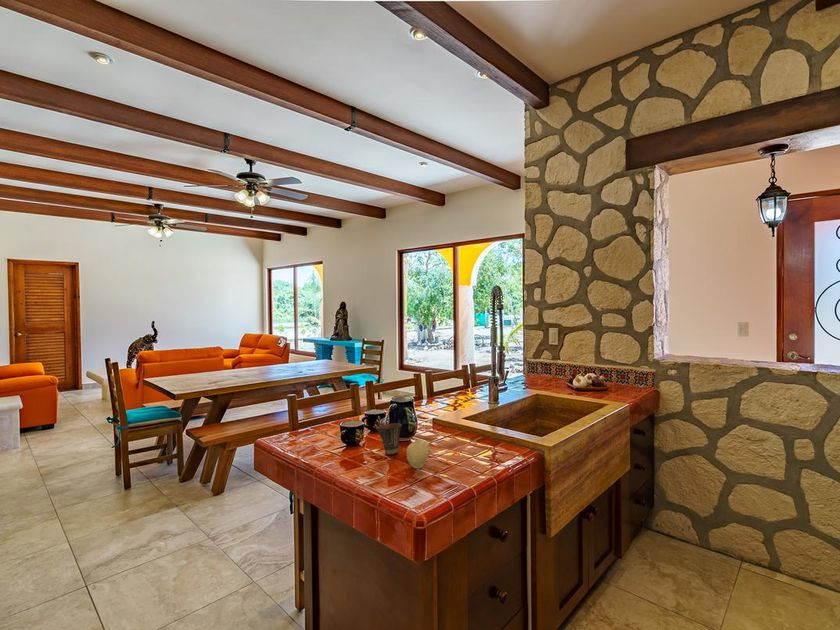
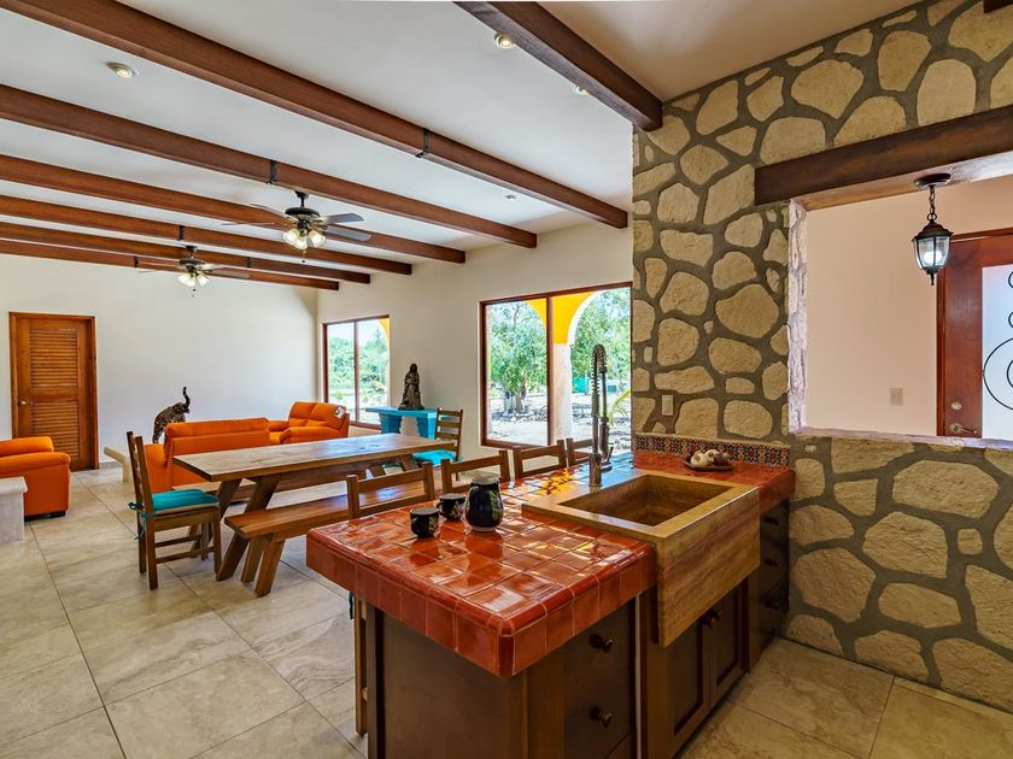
- fruit (418, 451)
- cup (389, 438)
